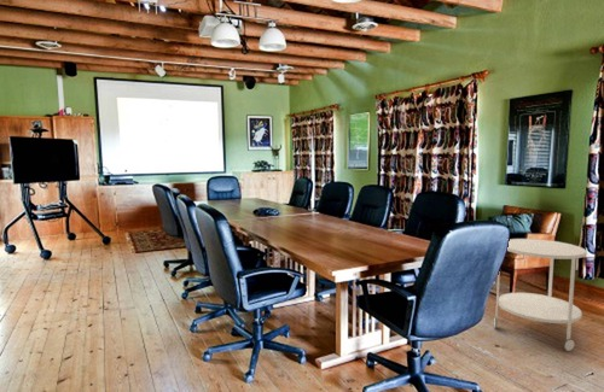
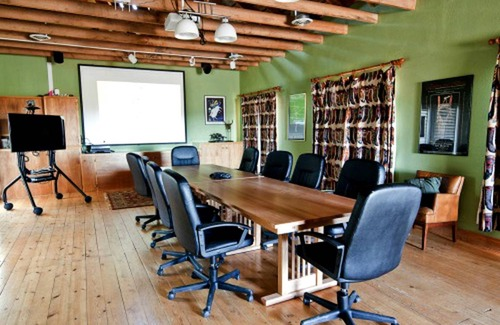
- side table (538, 294)
